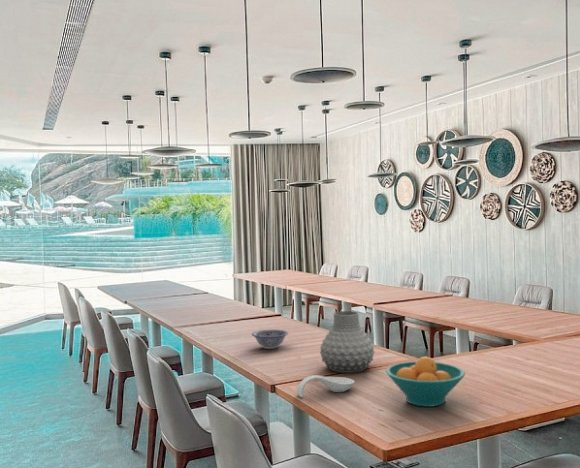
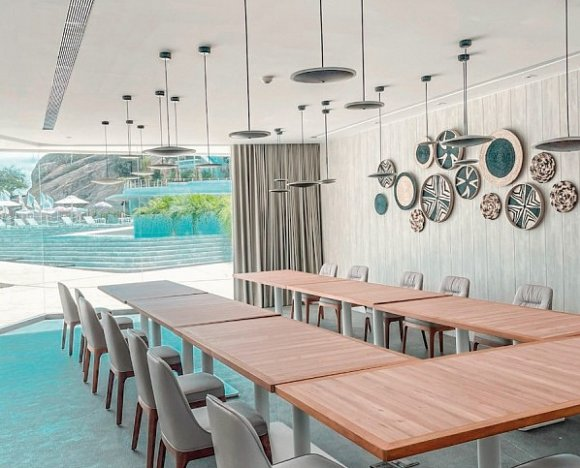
- spoon rest (326, 383)
- vase (346, 340)
- fruit bowl (425, 379)
- bowl (270, 340)
